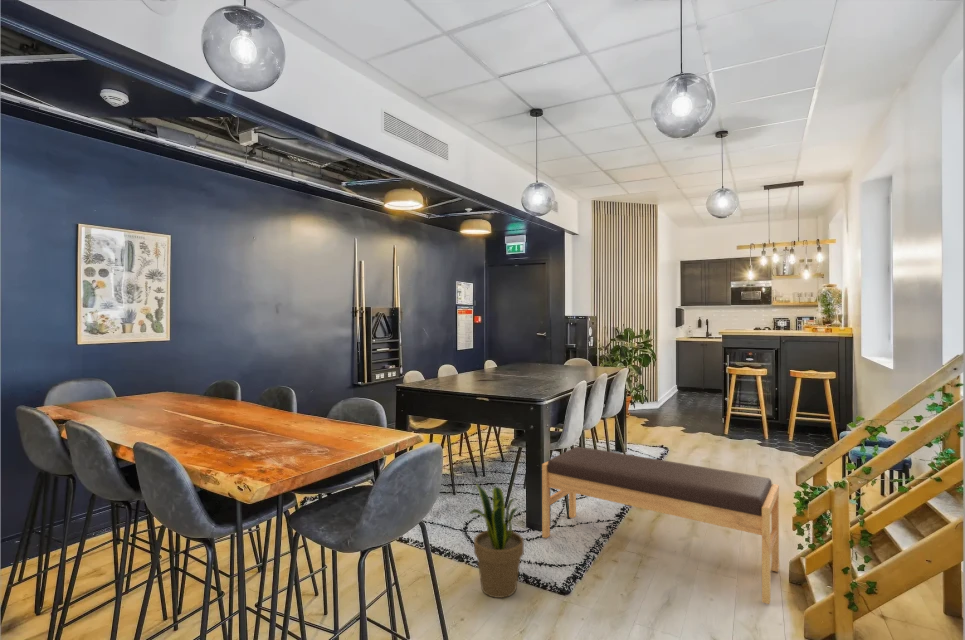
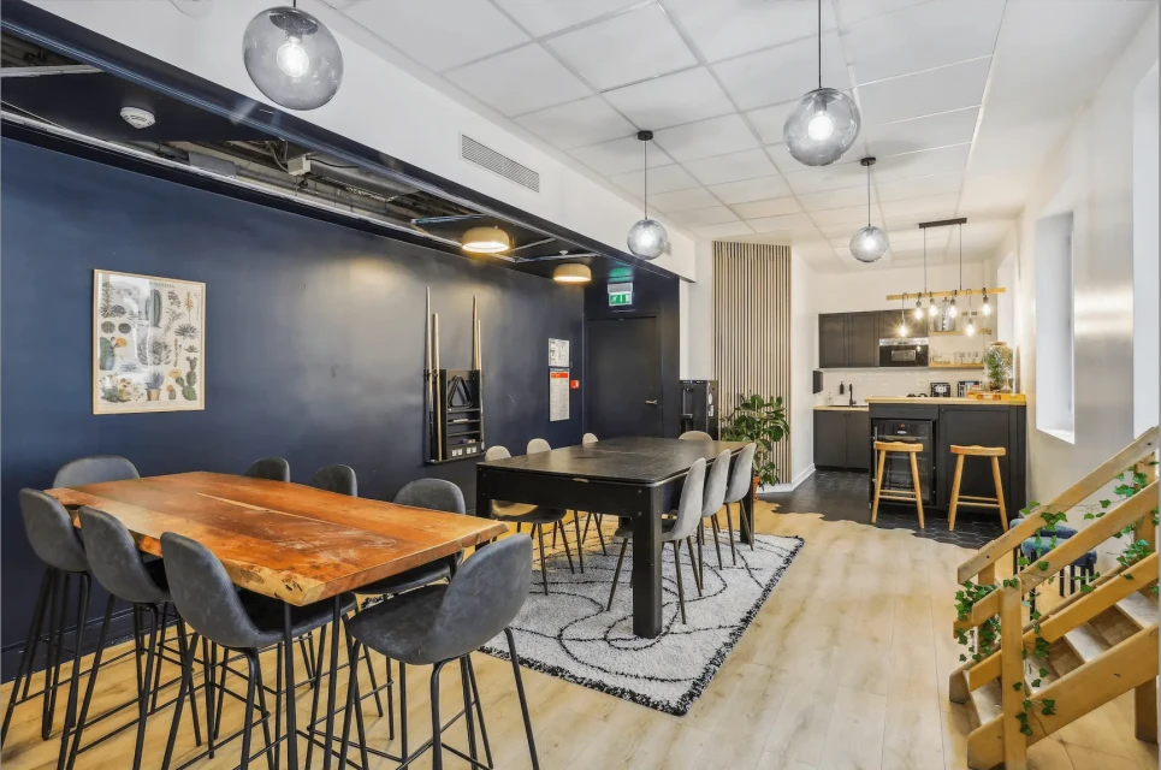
- bench (652, 509)
- potted plant (494, 537)
